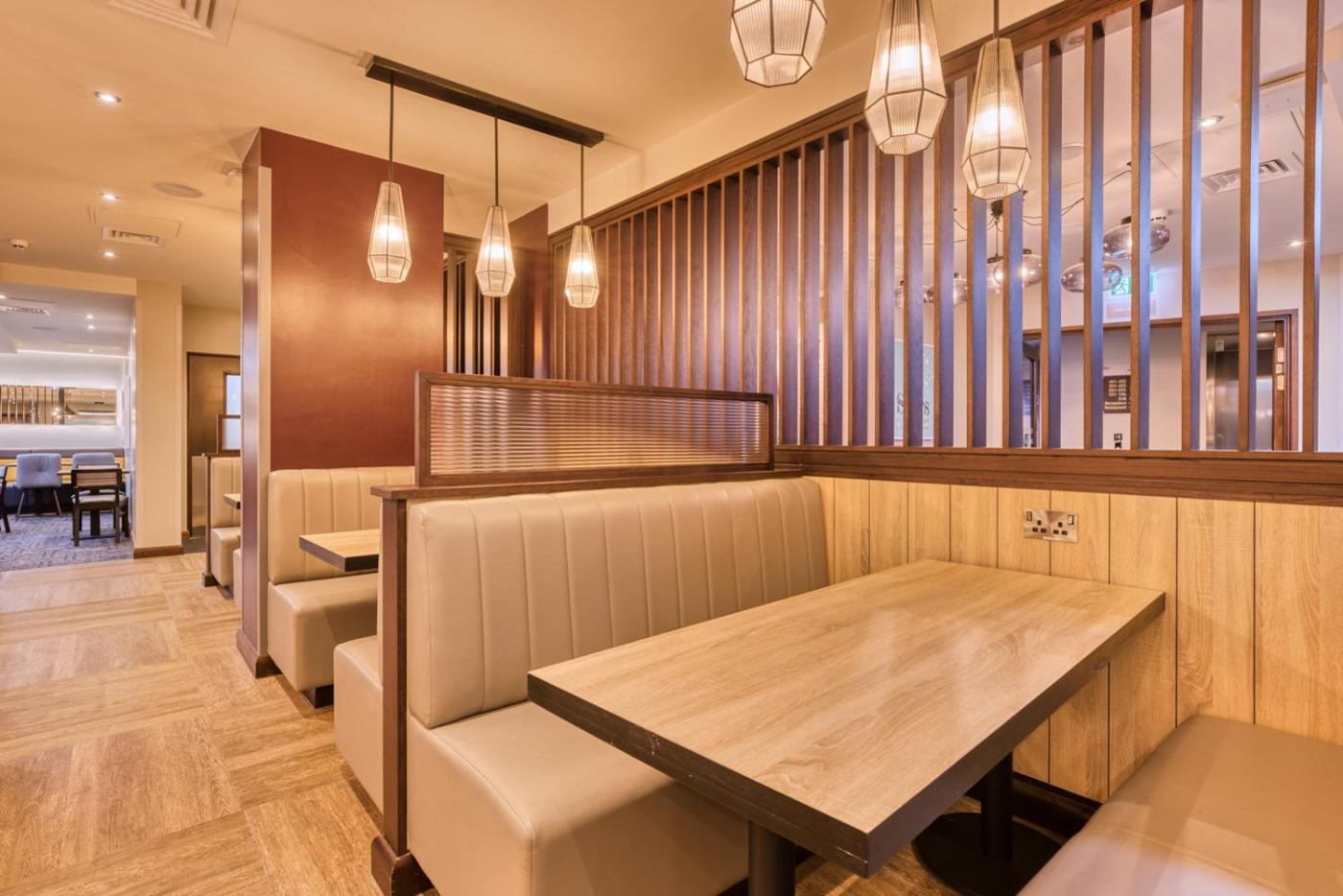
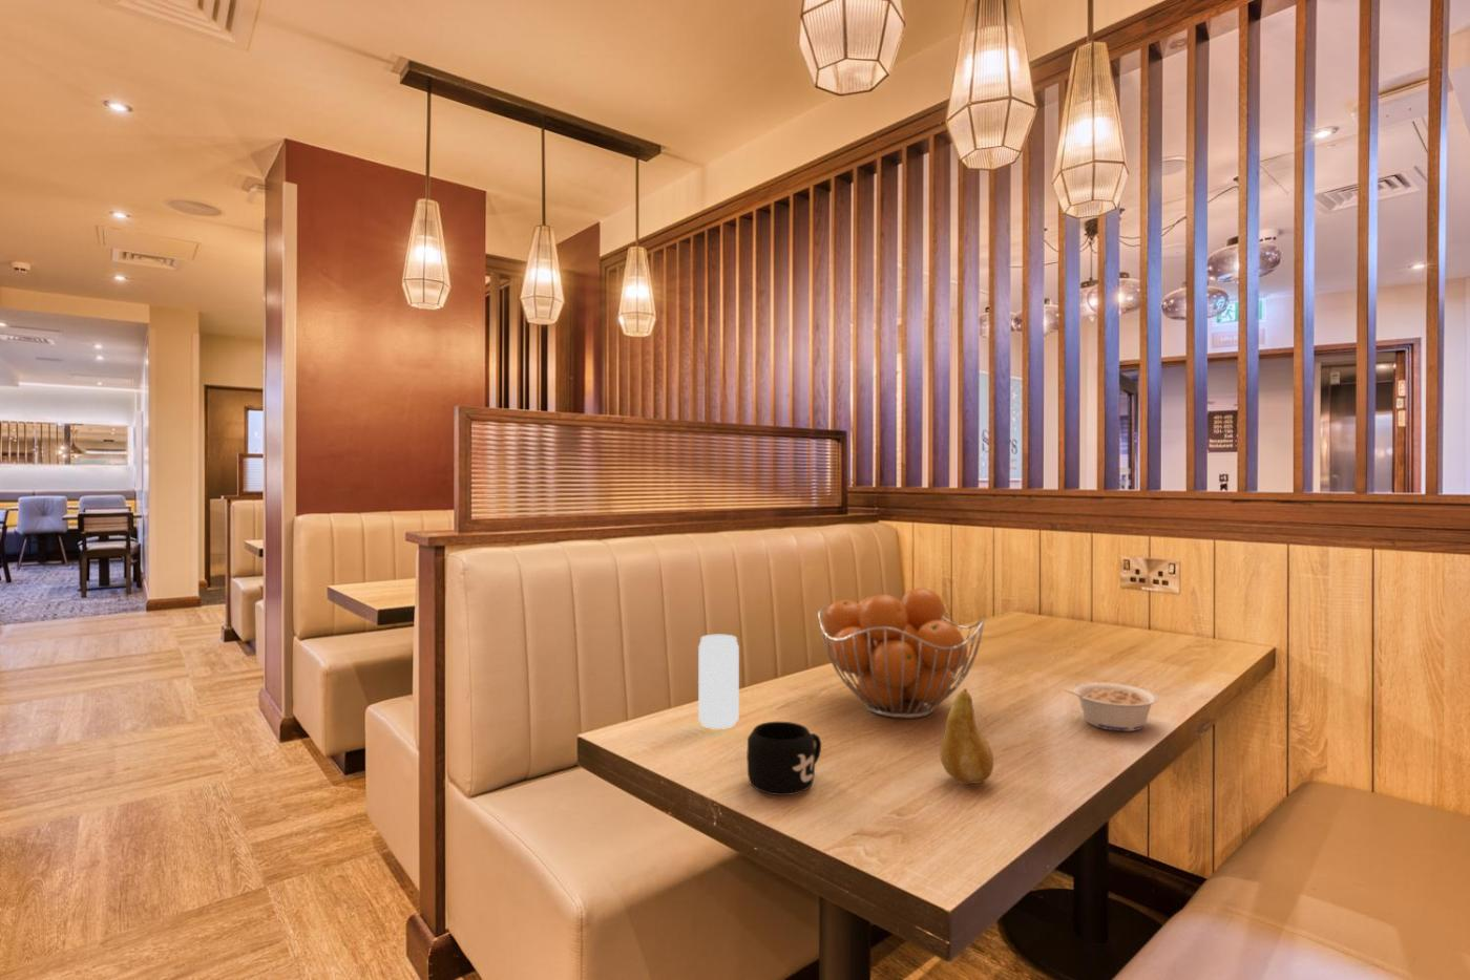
+ fruit basket (899, 649)
+ mug (788, 755)
+ fruit (967, 735)
+ drinking glass (718, 680)
+ legume (1113, 705)
